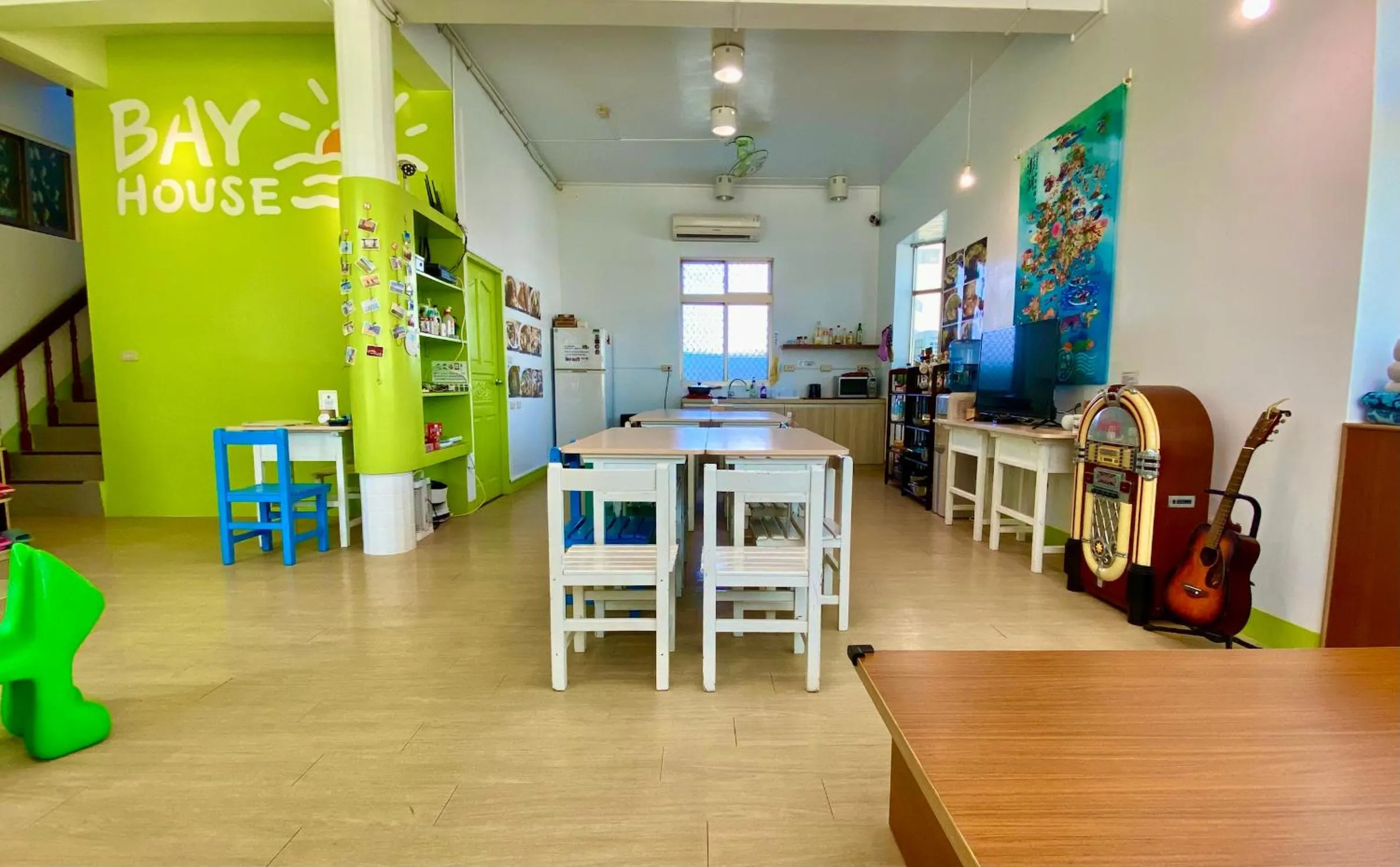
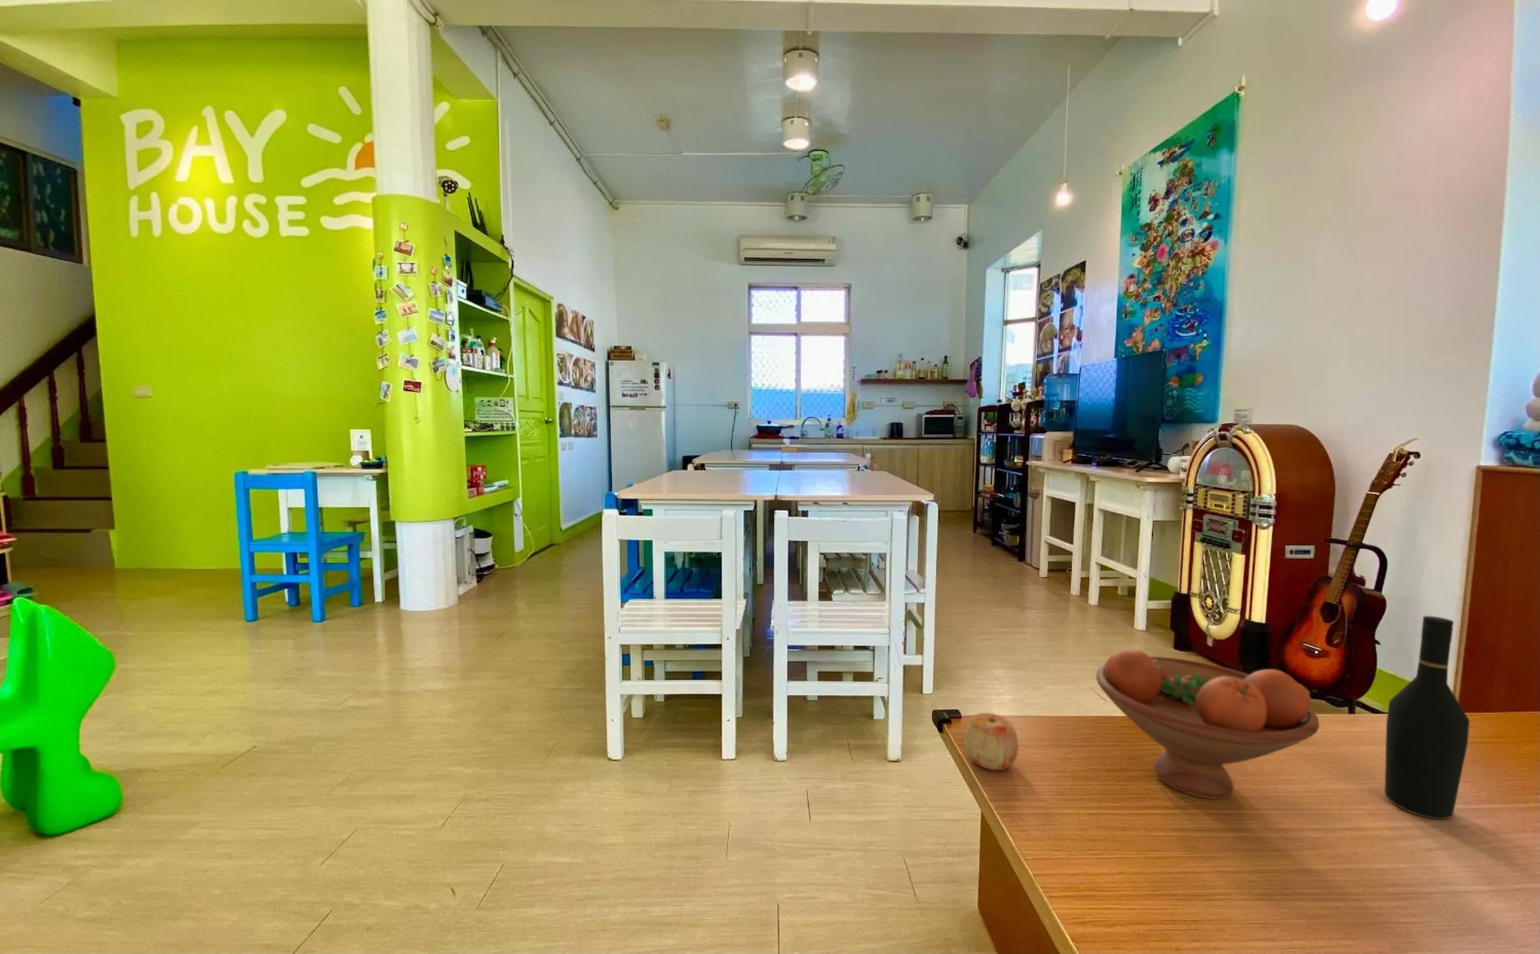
+ apple (991, 739)
+ fruit bowl (1196, 719)
+ wine bottle (1428, 714)
